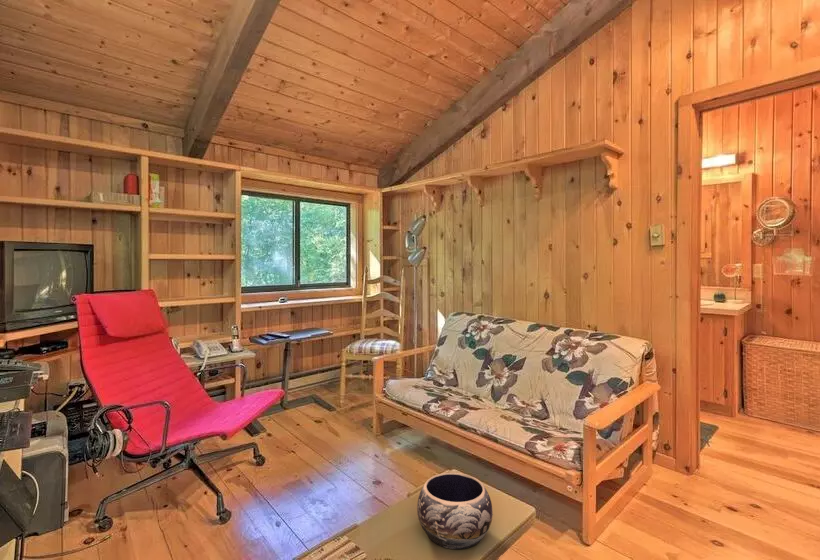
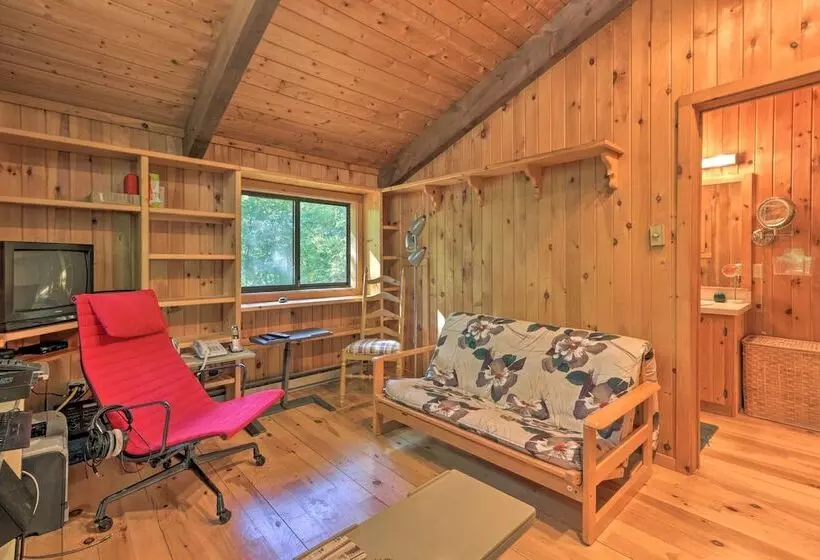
- decorative bowl (454, 508)
